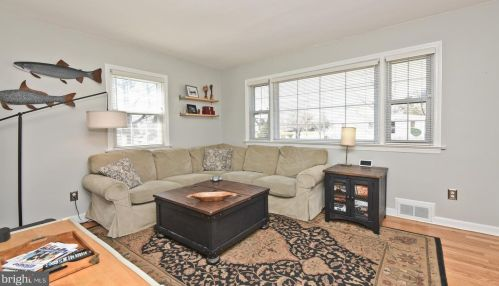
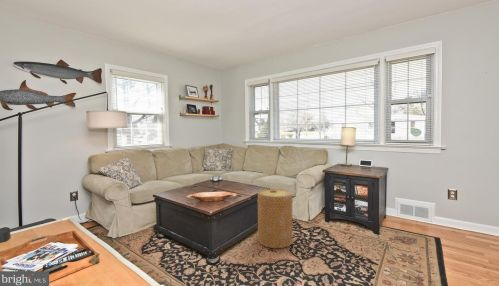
+ basket (275, 216)
